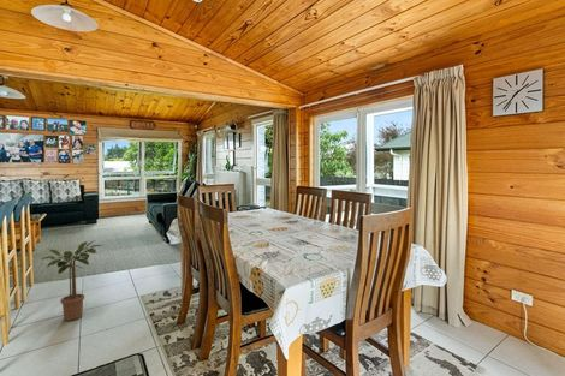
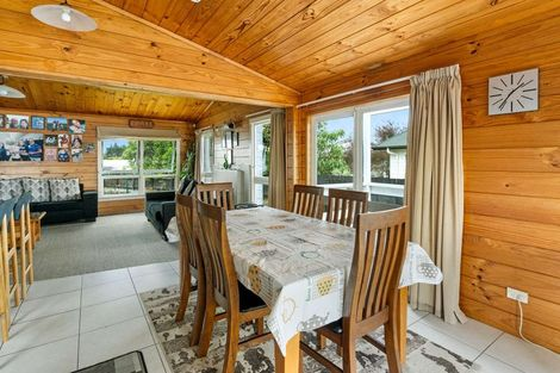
- potted plant (73, 277)
